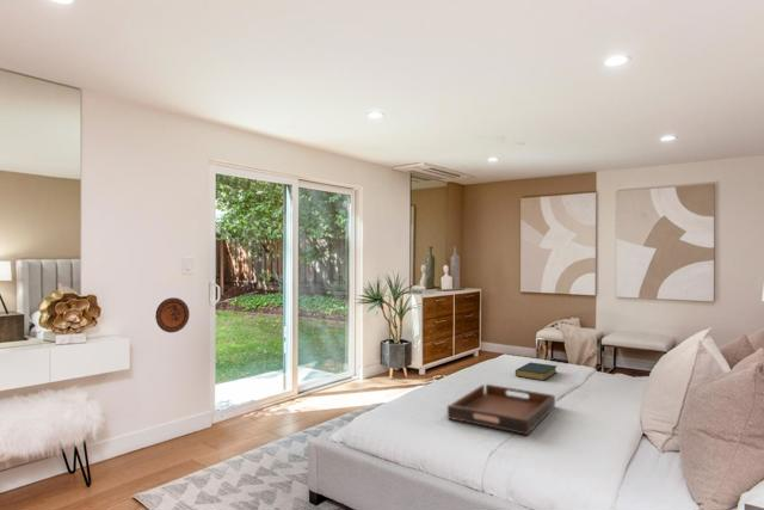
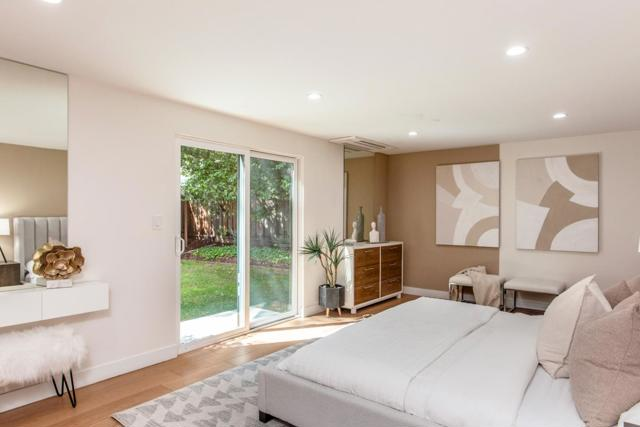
- hardback book (536, 370)
- serving tray (503, 406)
- decorative plate (172, 314)
